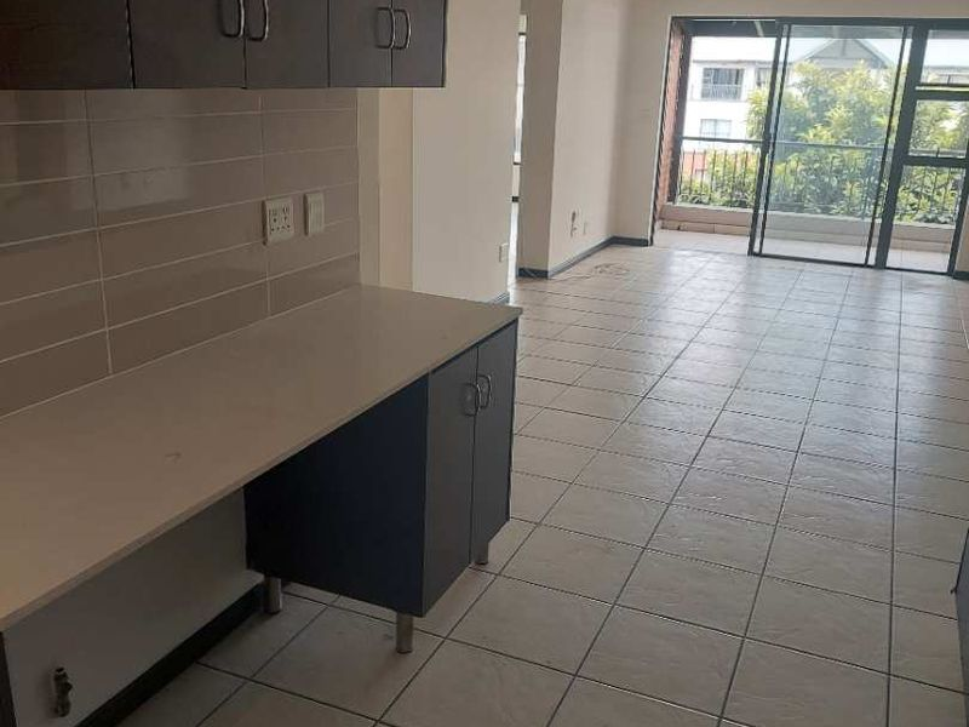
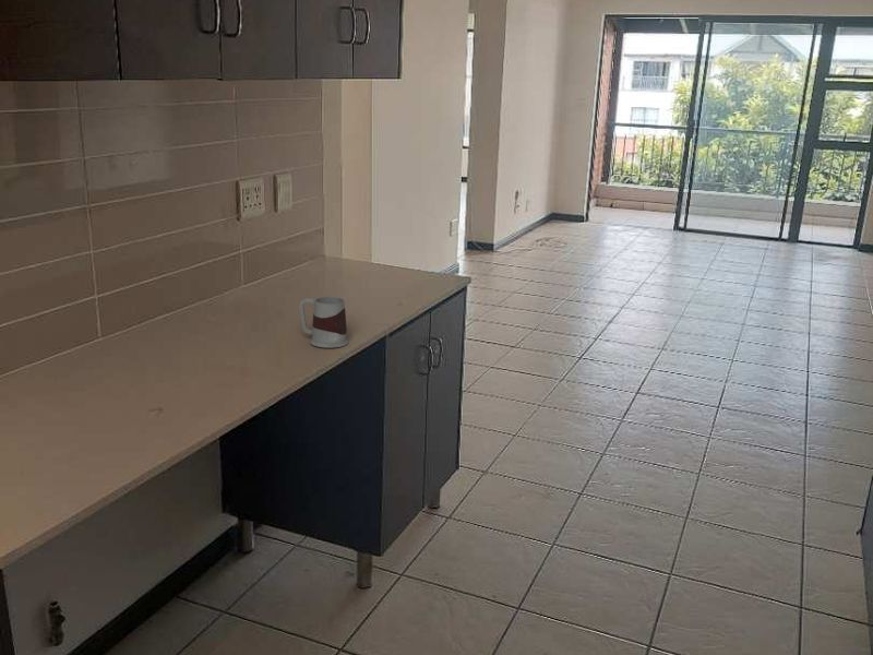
+ mug (323, 320)
